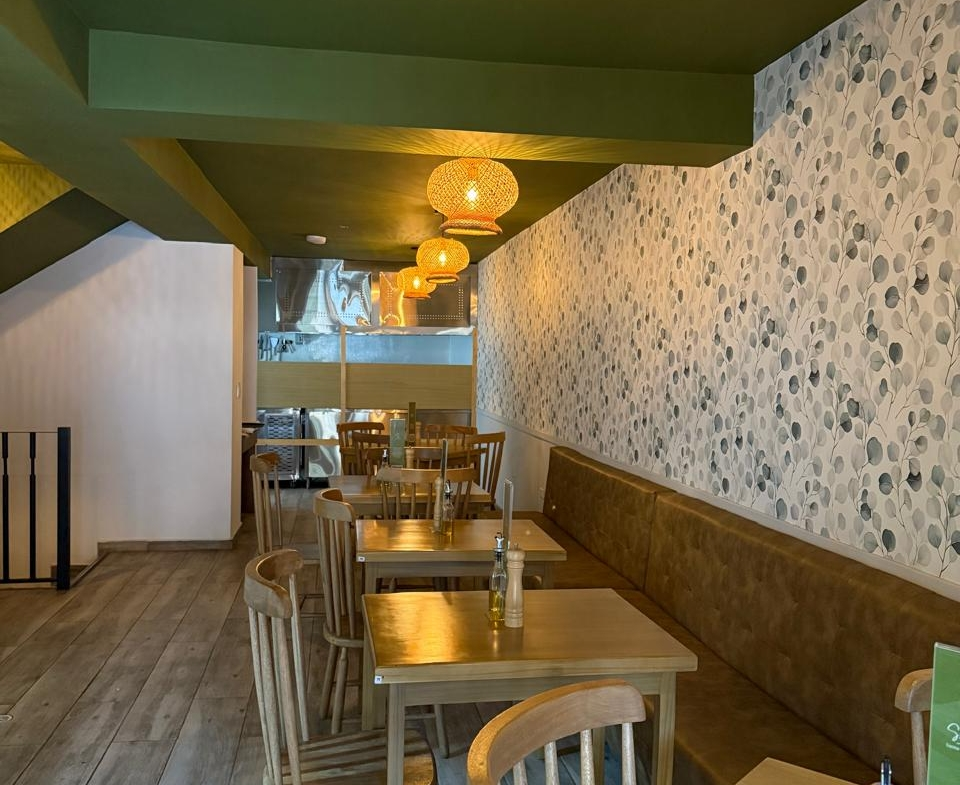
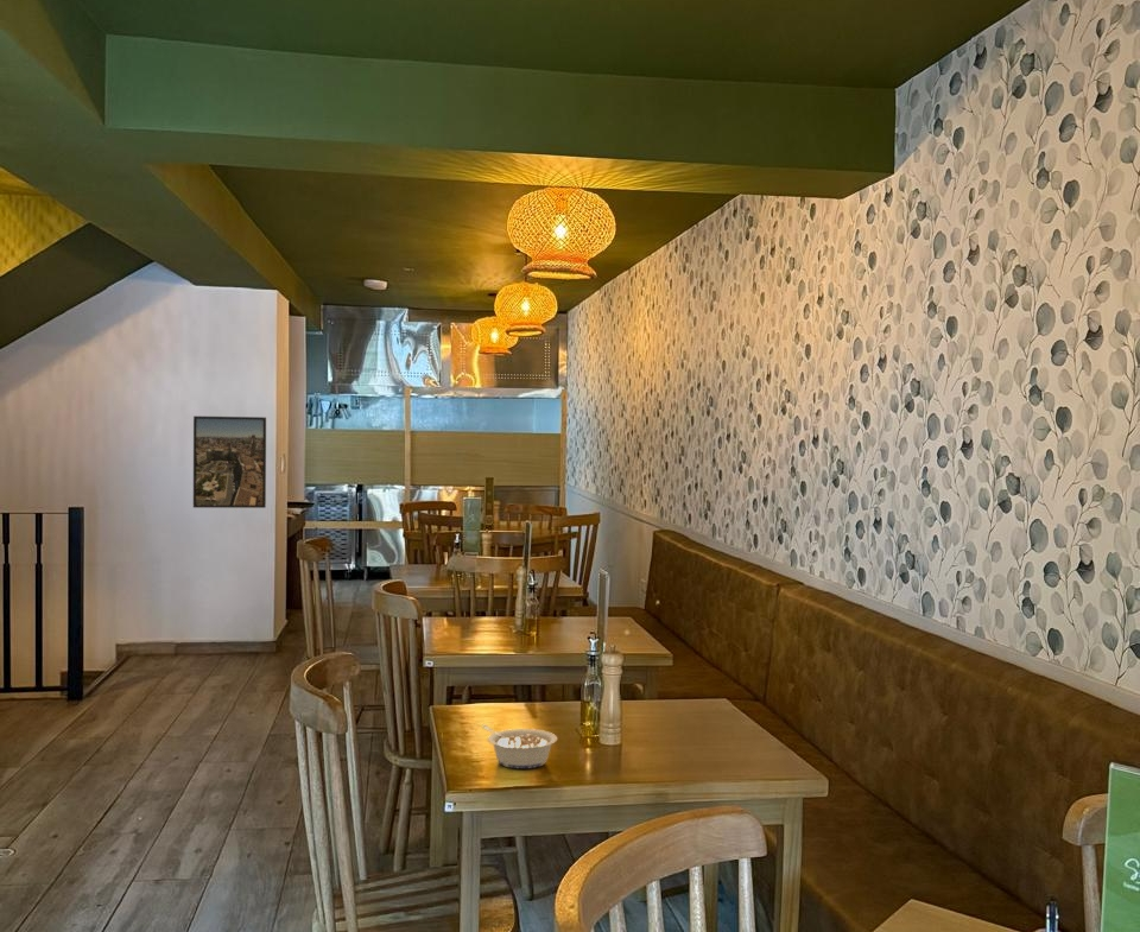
+ legume (519, 747)
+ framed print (229, 462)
